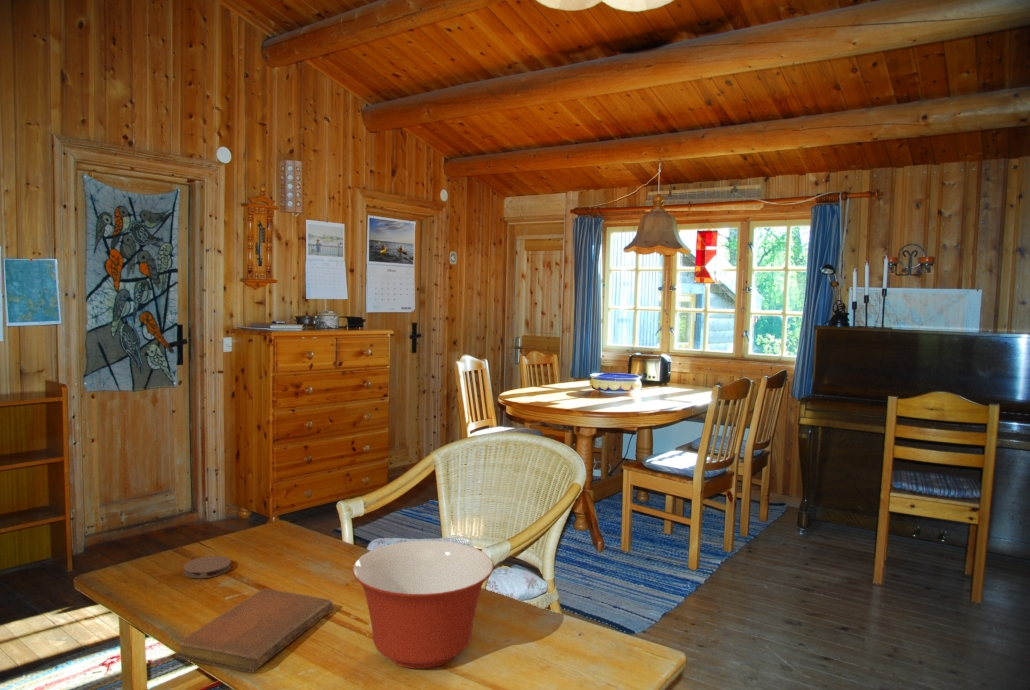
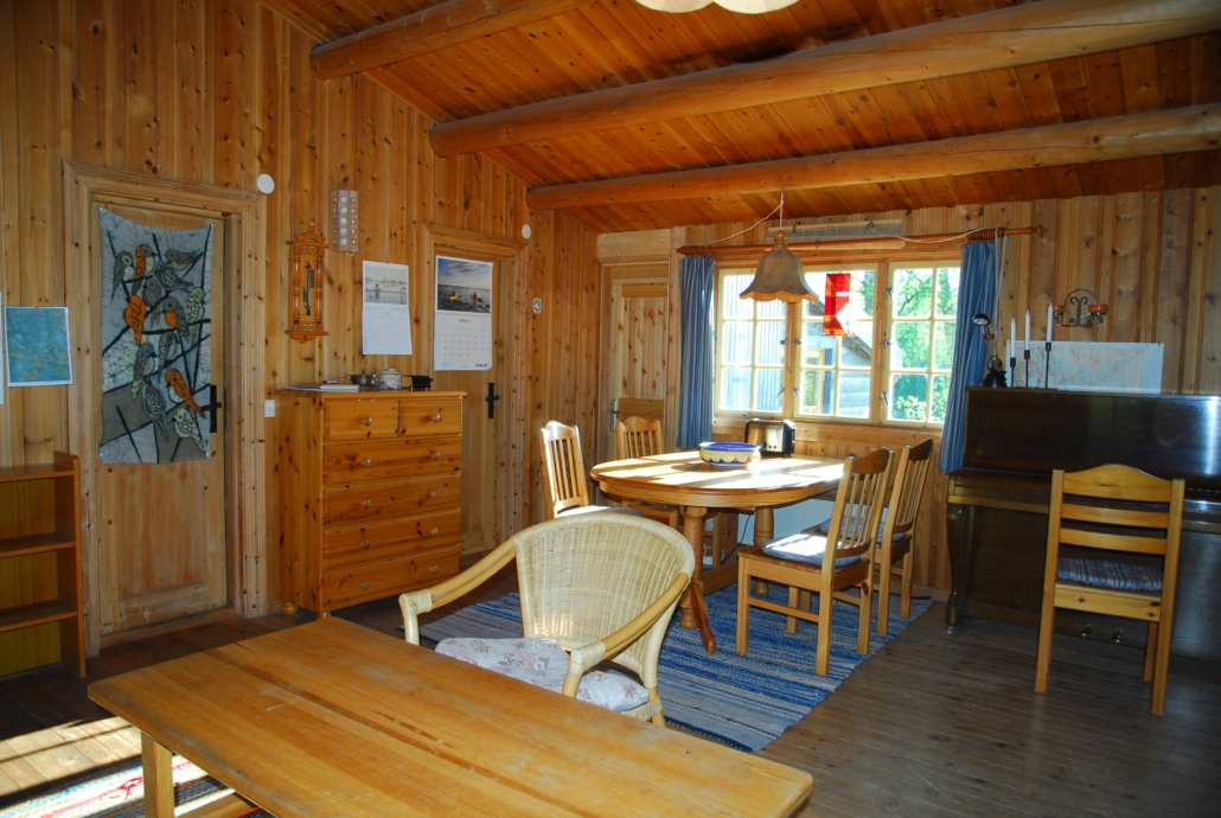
- notebook (259, 626)
- coaster (207, 566)
- mixing bowl (423, 607)
